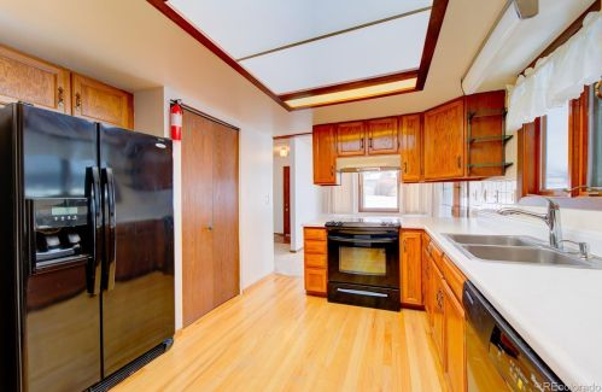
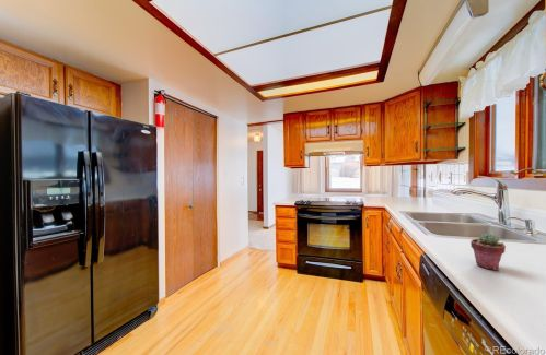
+ potted succulent (487, 249)
